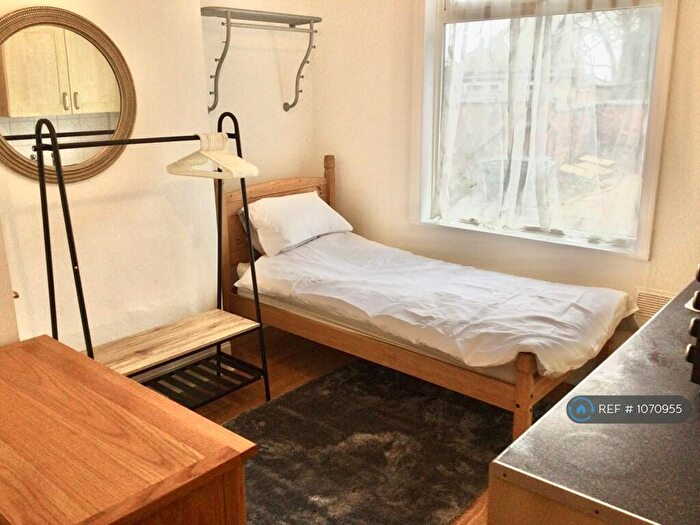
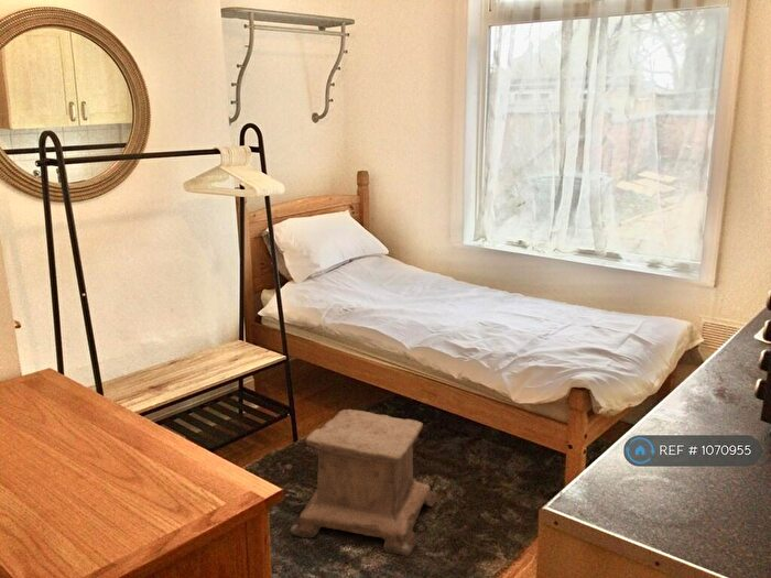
+ stool (366, 472)
